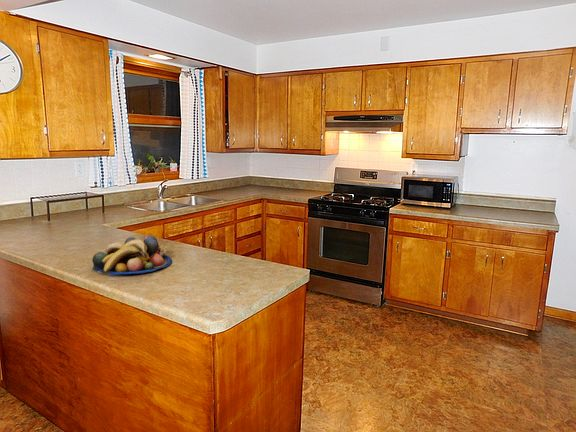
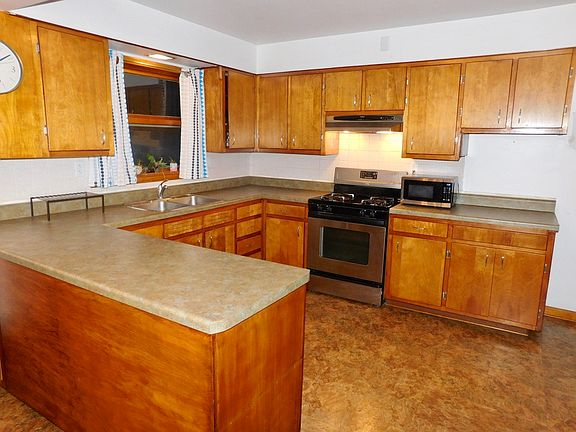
- fruit bowl (133, 251)
